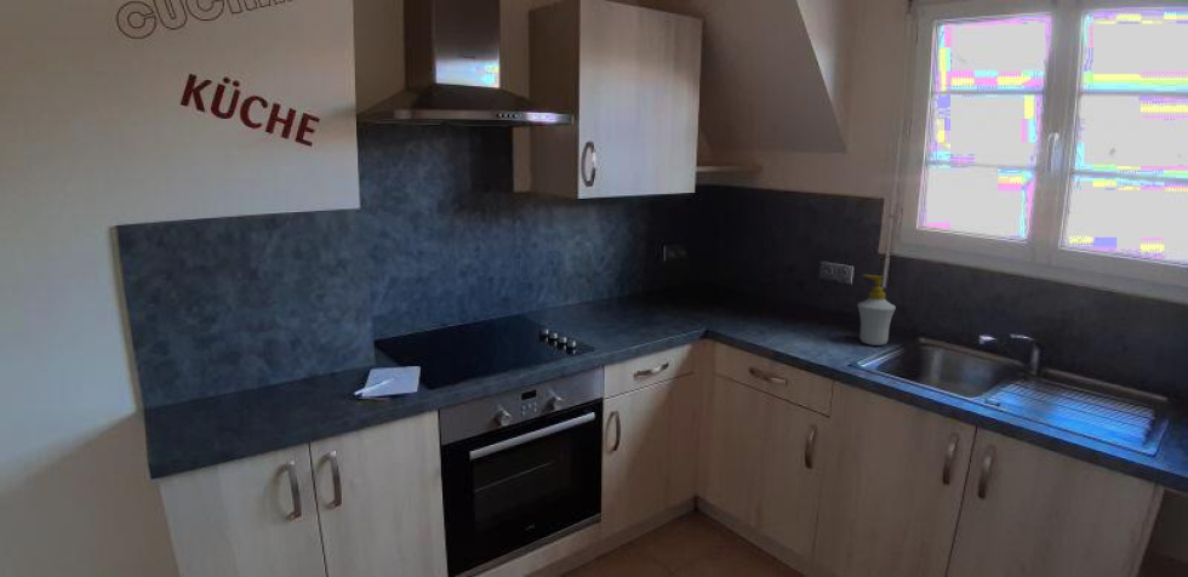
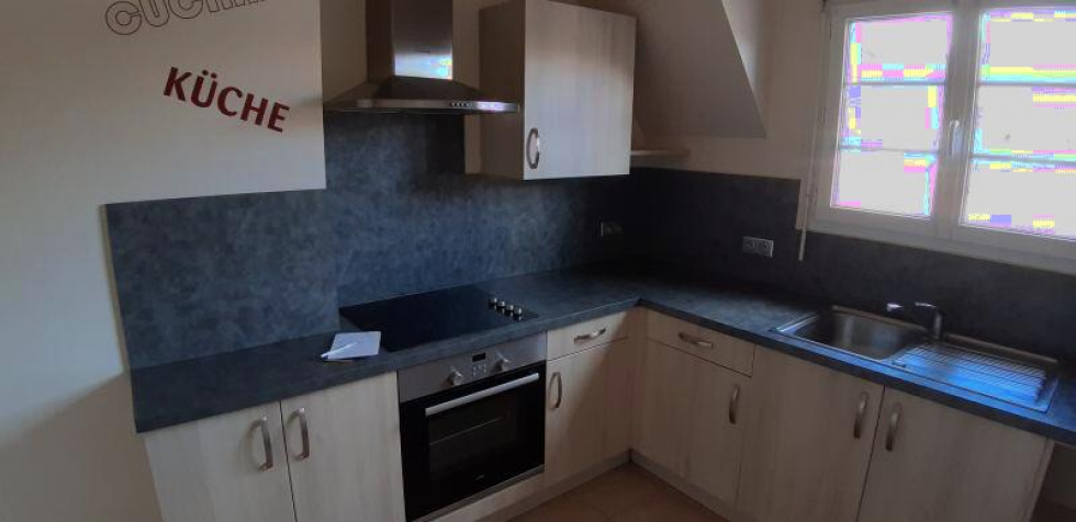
- soap bottle (875, 309)
